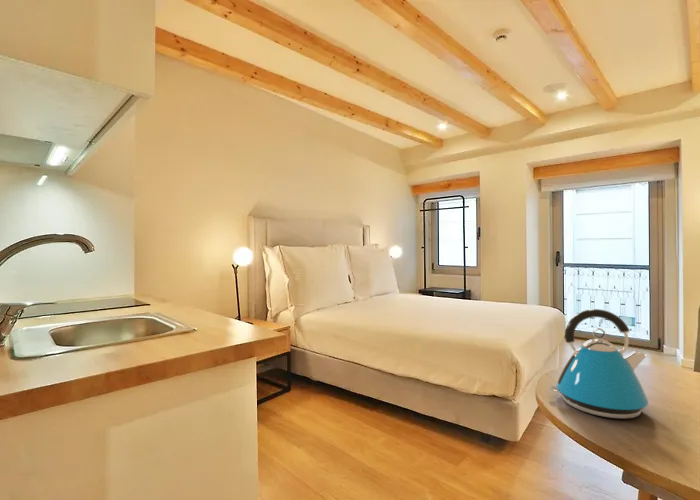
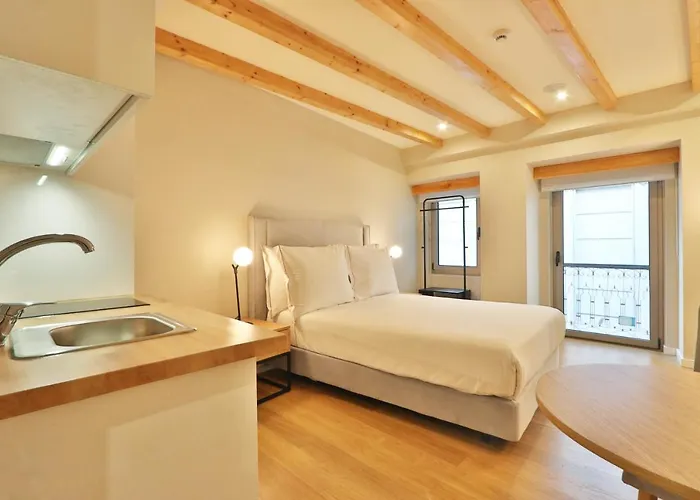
- kettle (596, 356)
